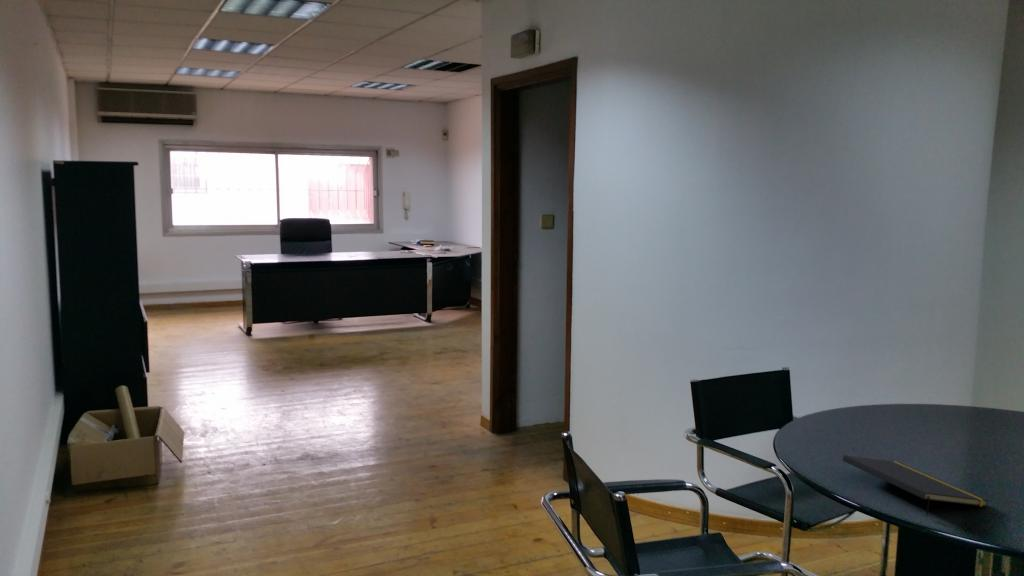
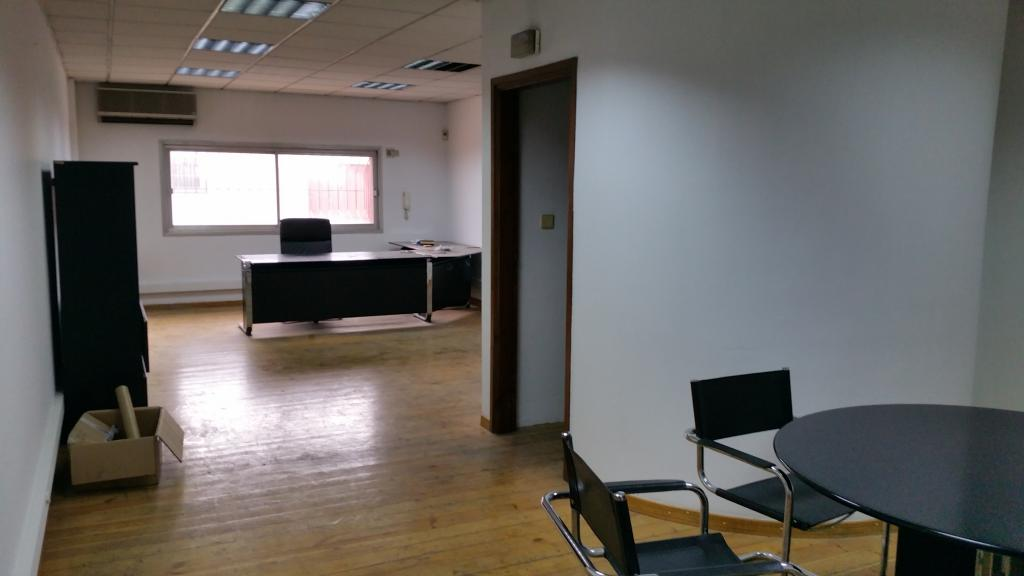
- notepad (911, 479)
